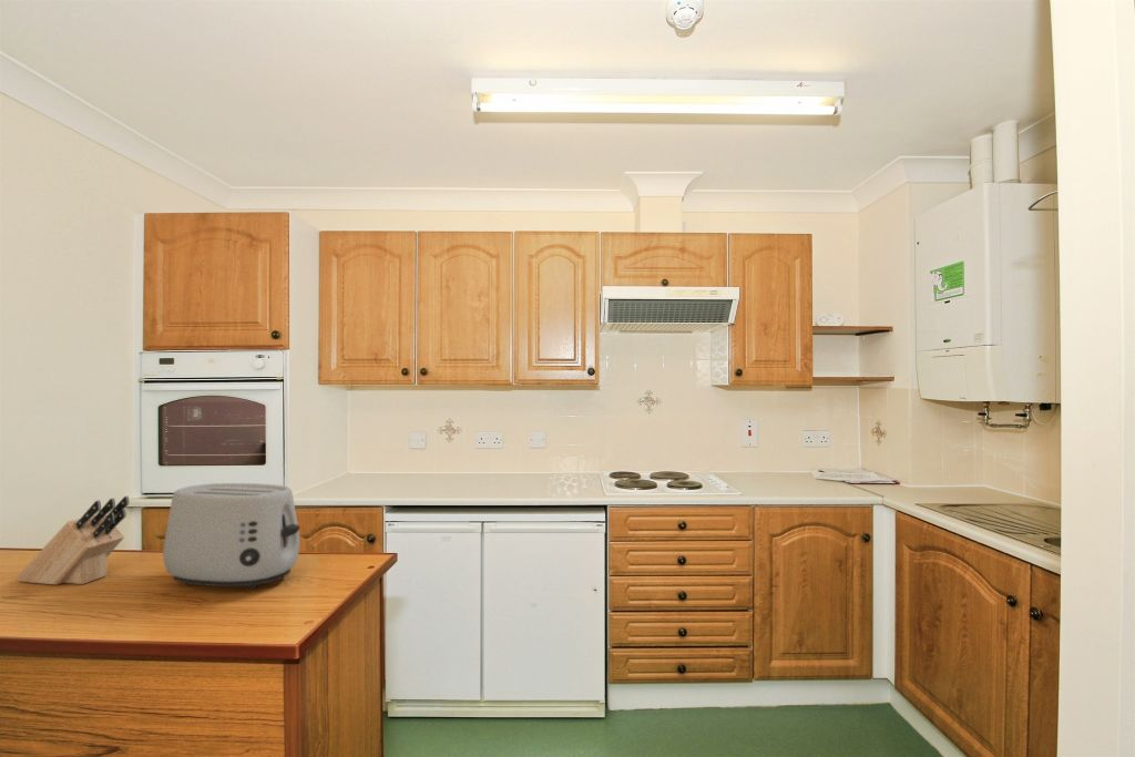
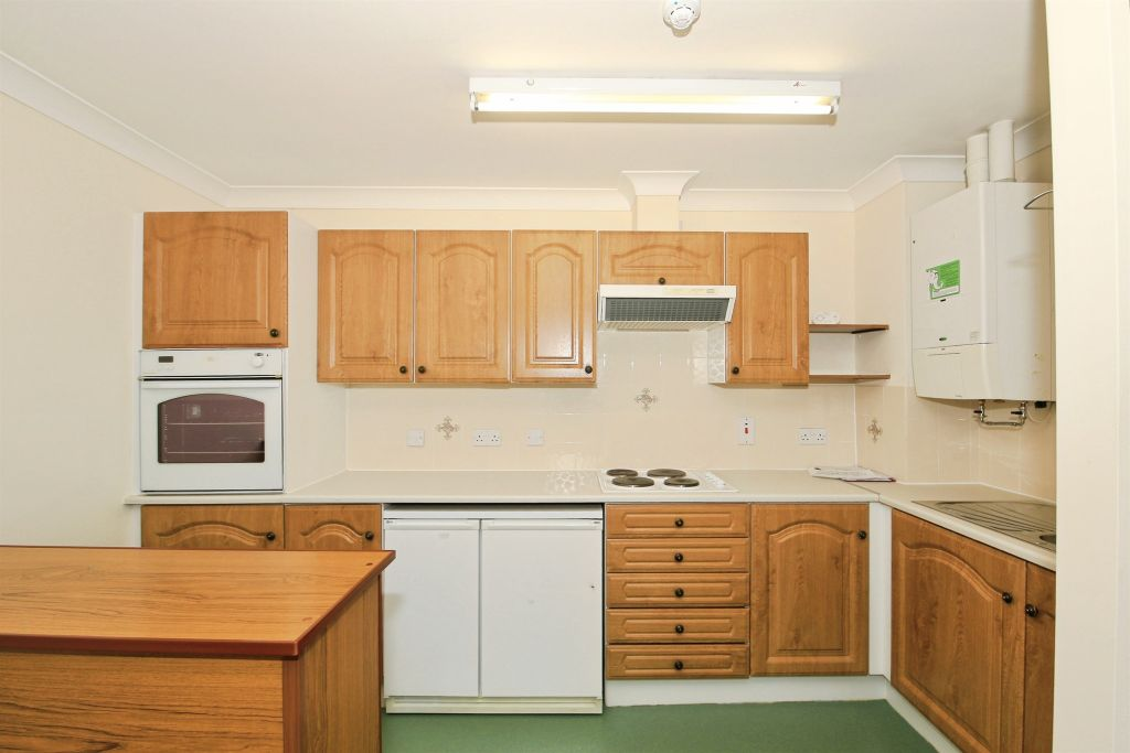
- toaster (233, 534)
- knife block (76, 536)
